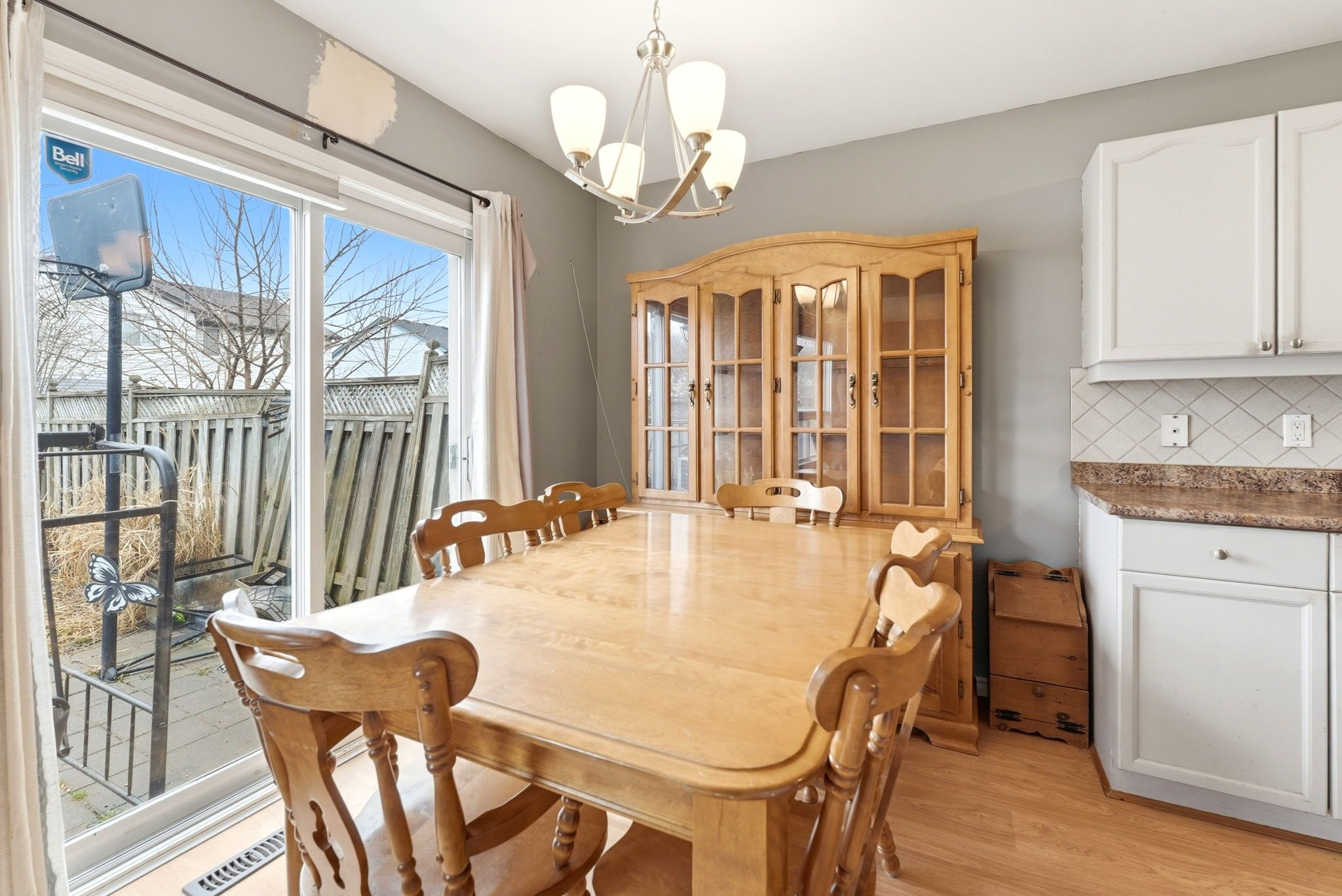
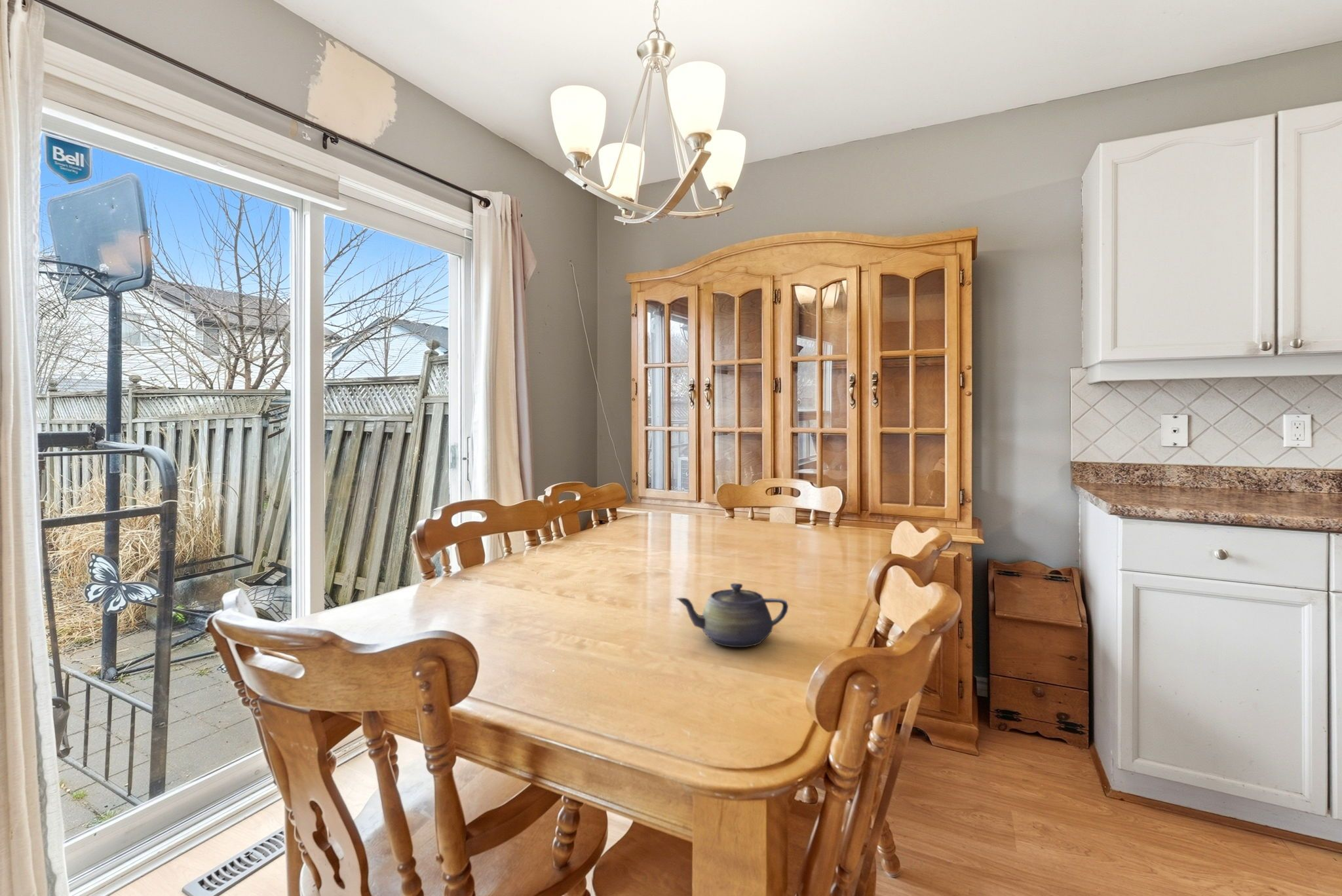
+ teapot (733, 612)
